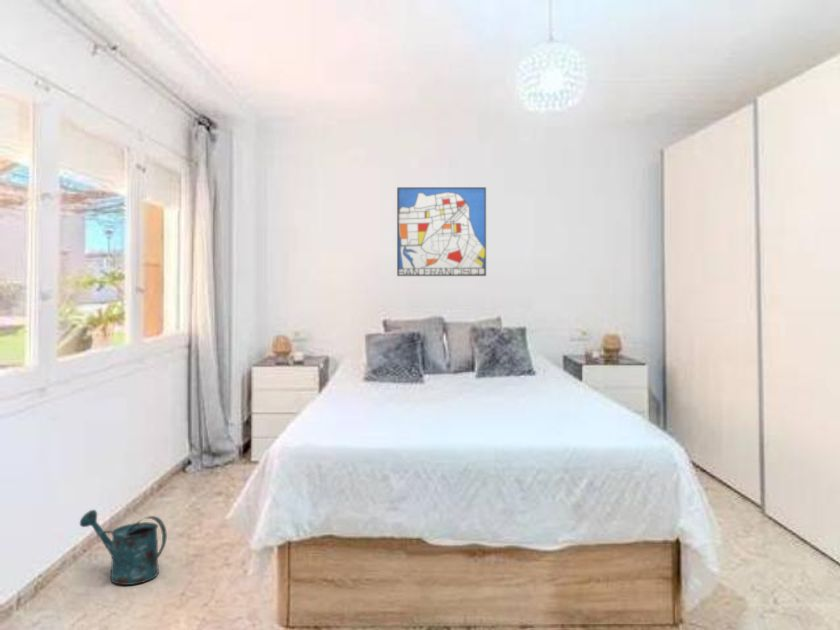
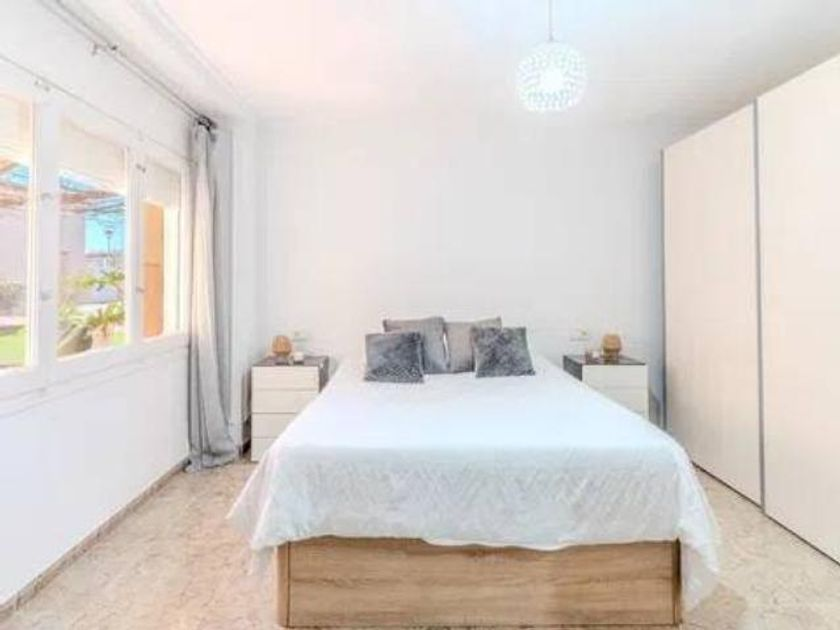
- watering can (122, 543)
- wall art (441, 231)
